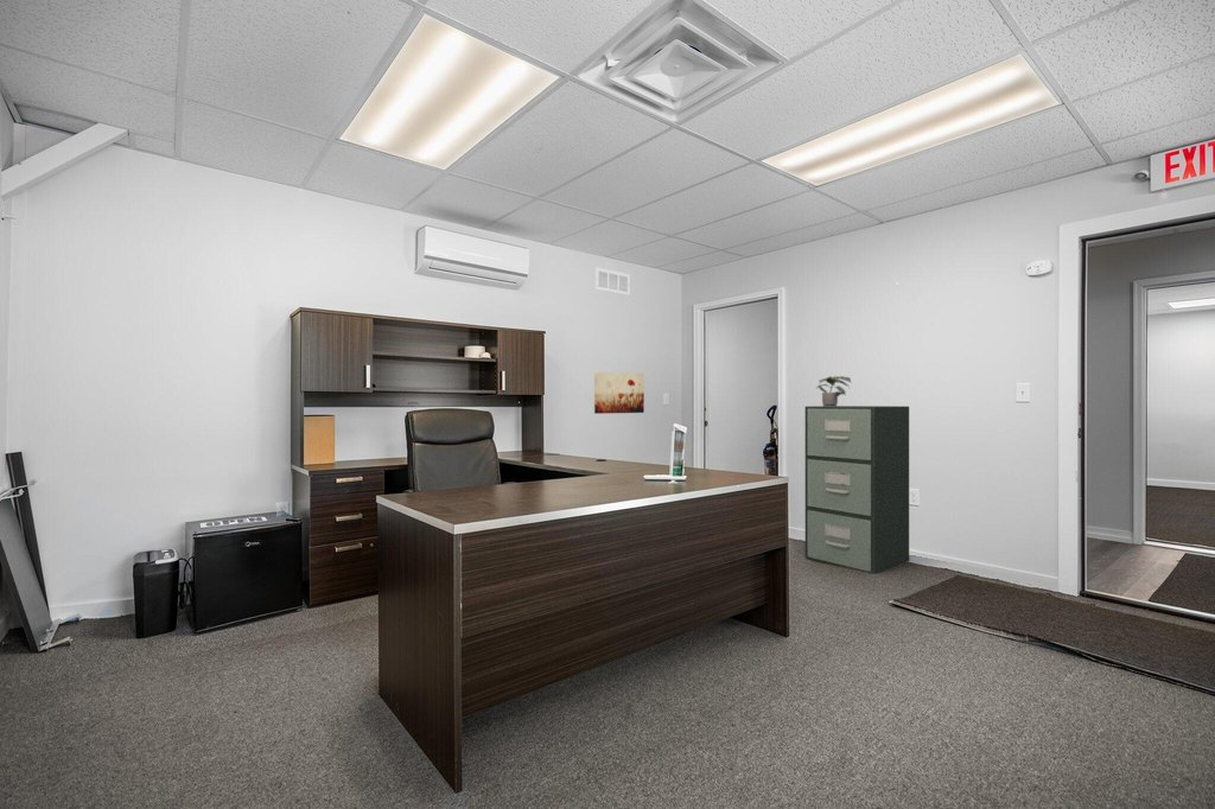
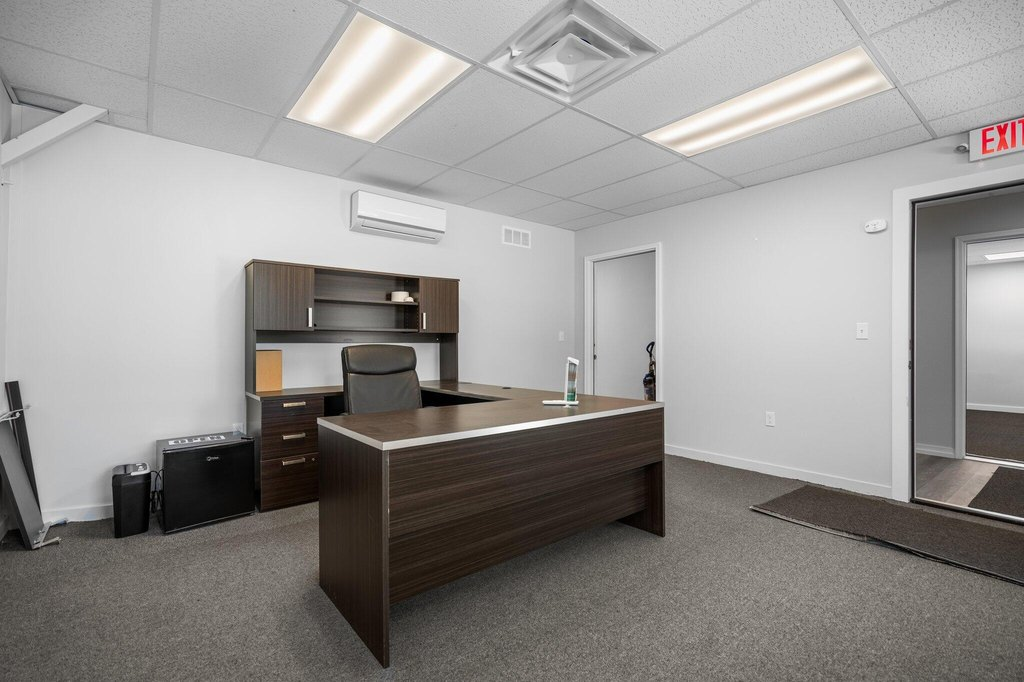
- wall art (619, 393)
- filing cabinet (854, 483)
- potted plant (835, 391)
